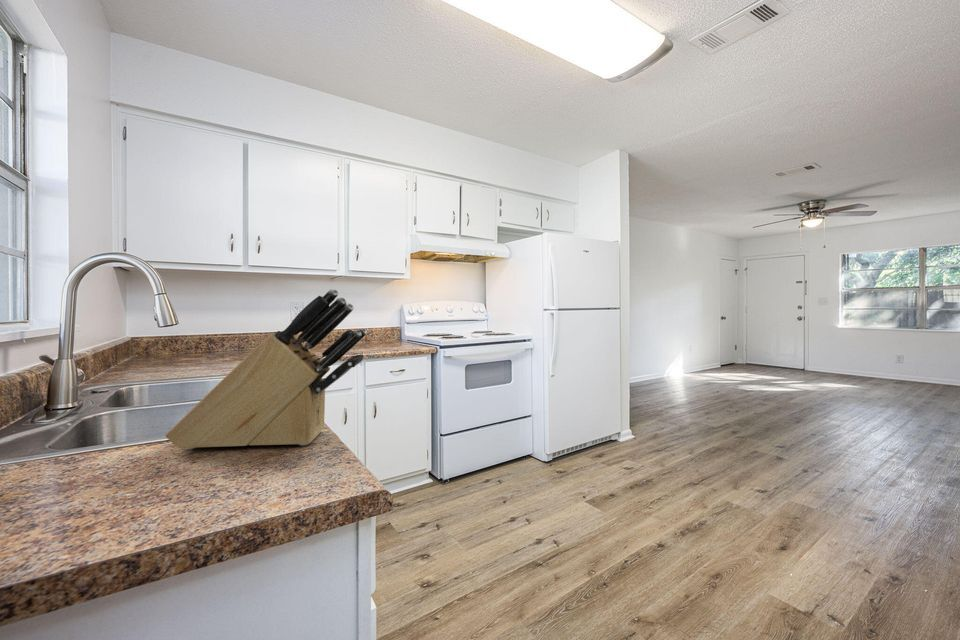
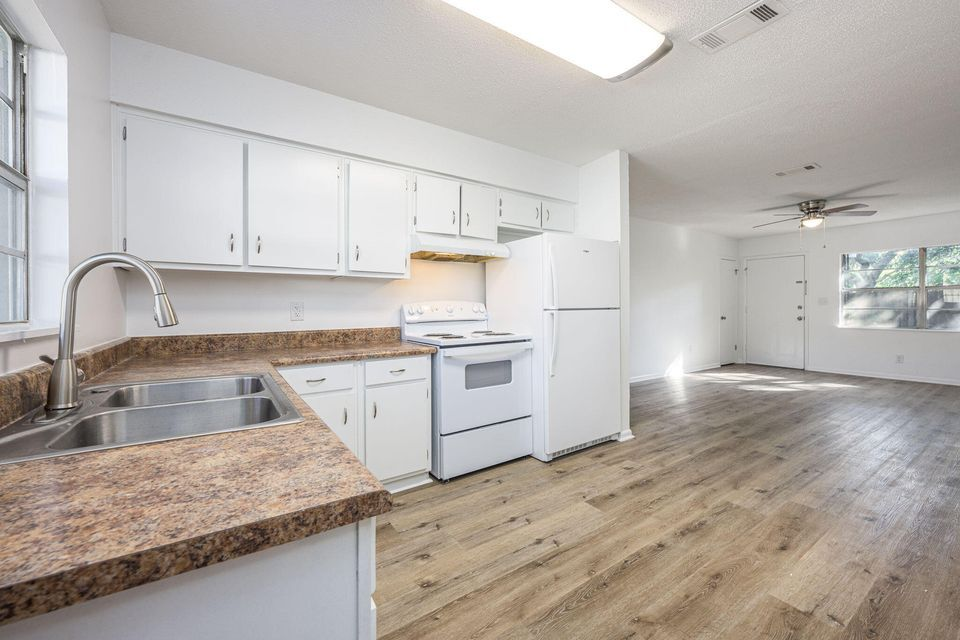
- knife block (275, 363)
